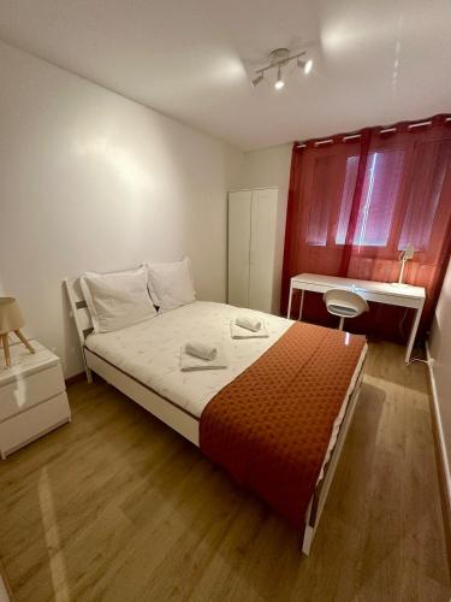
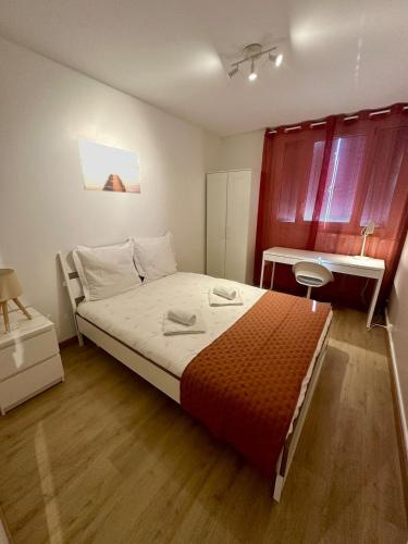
+ wall art (113, 170)
